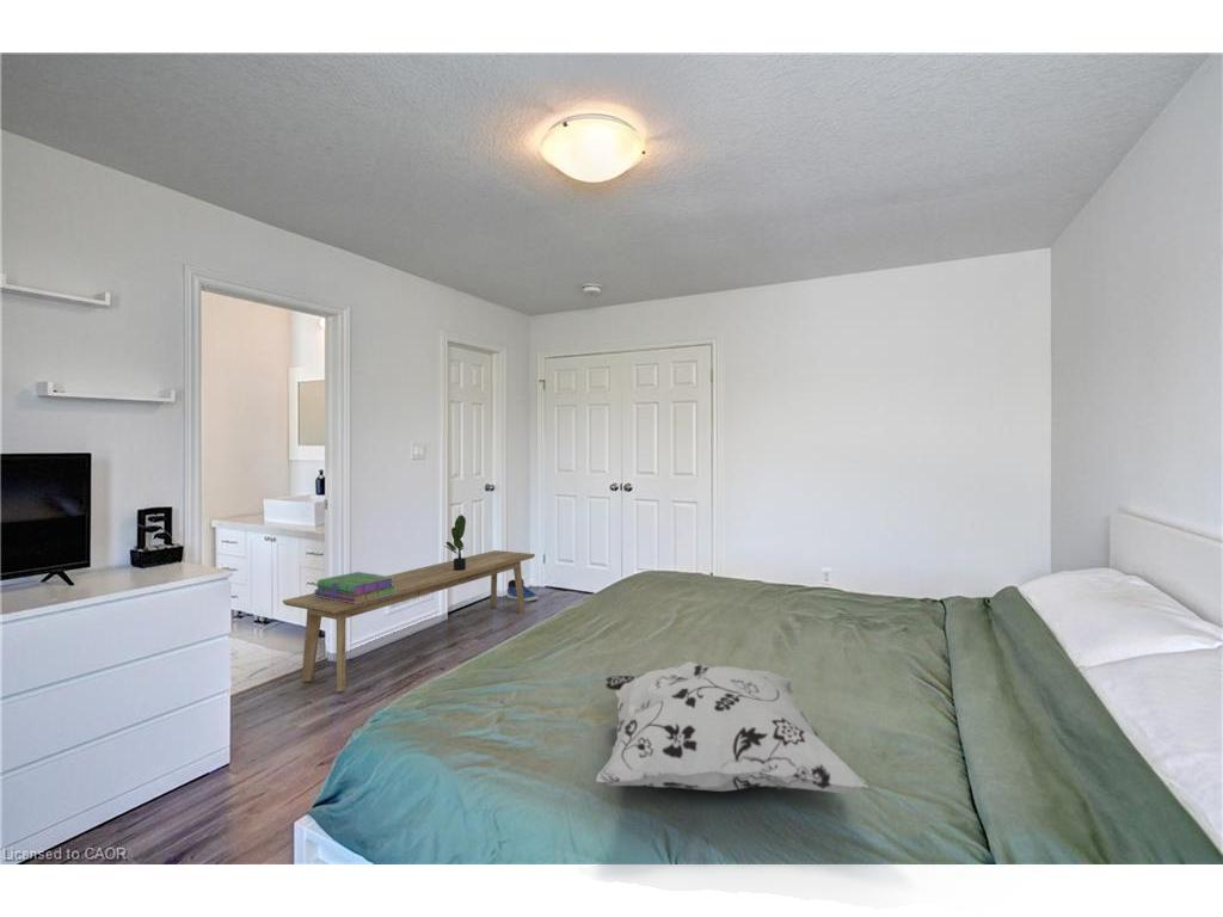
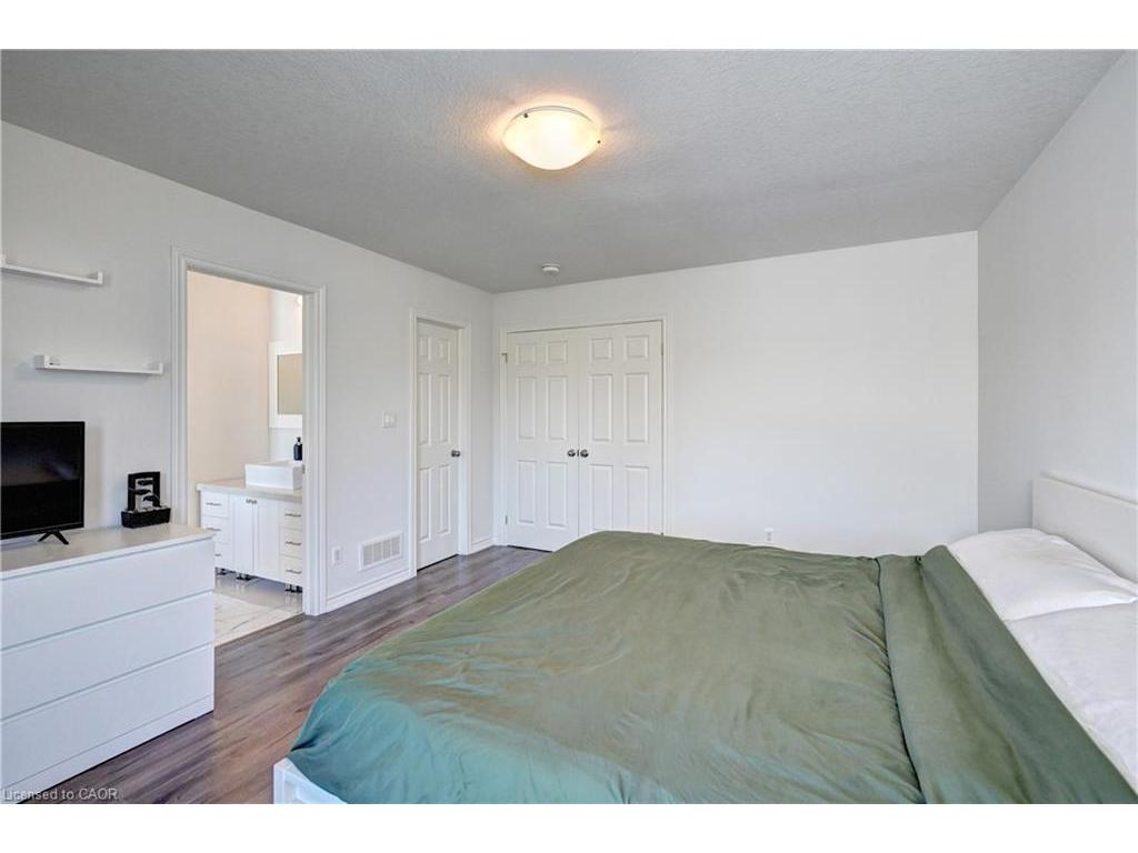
- potted plant (457, 541)
- stack of books (356, 586)
- bench (431, 592)
- sneaker (523, 589)
- decorative pillow (711, 720)
